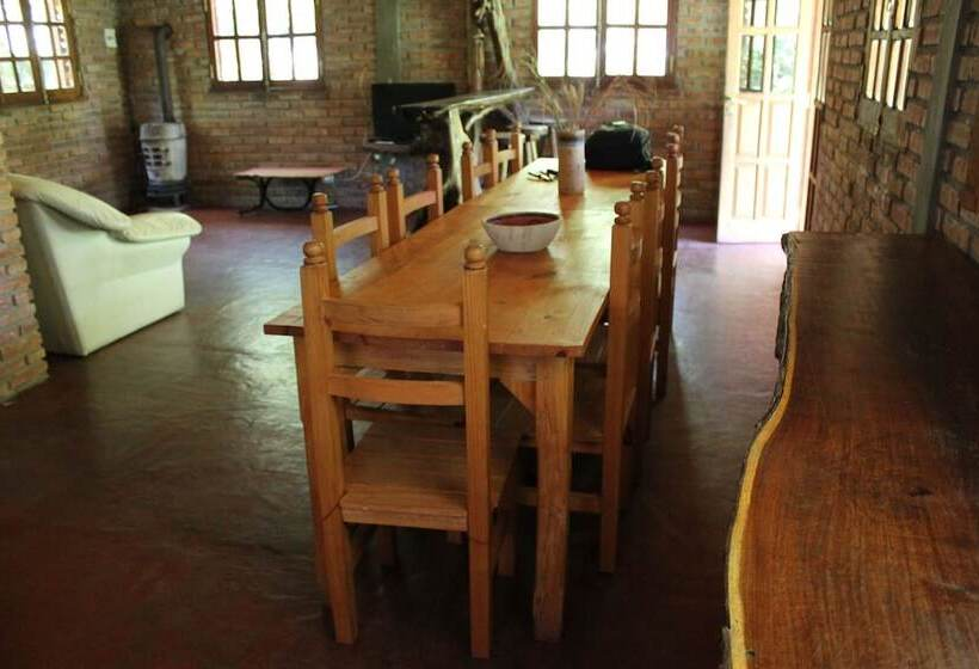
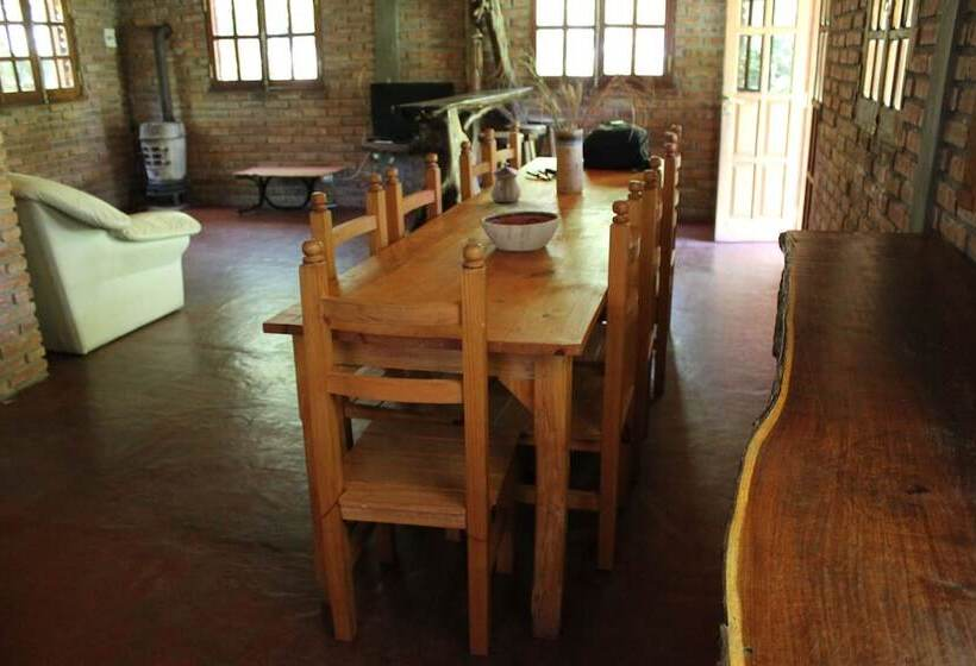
+ teapot (505, 181)
